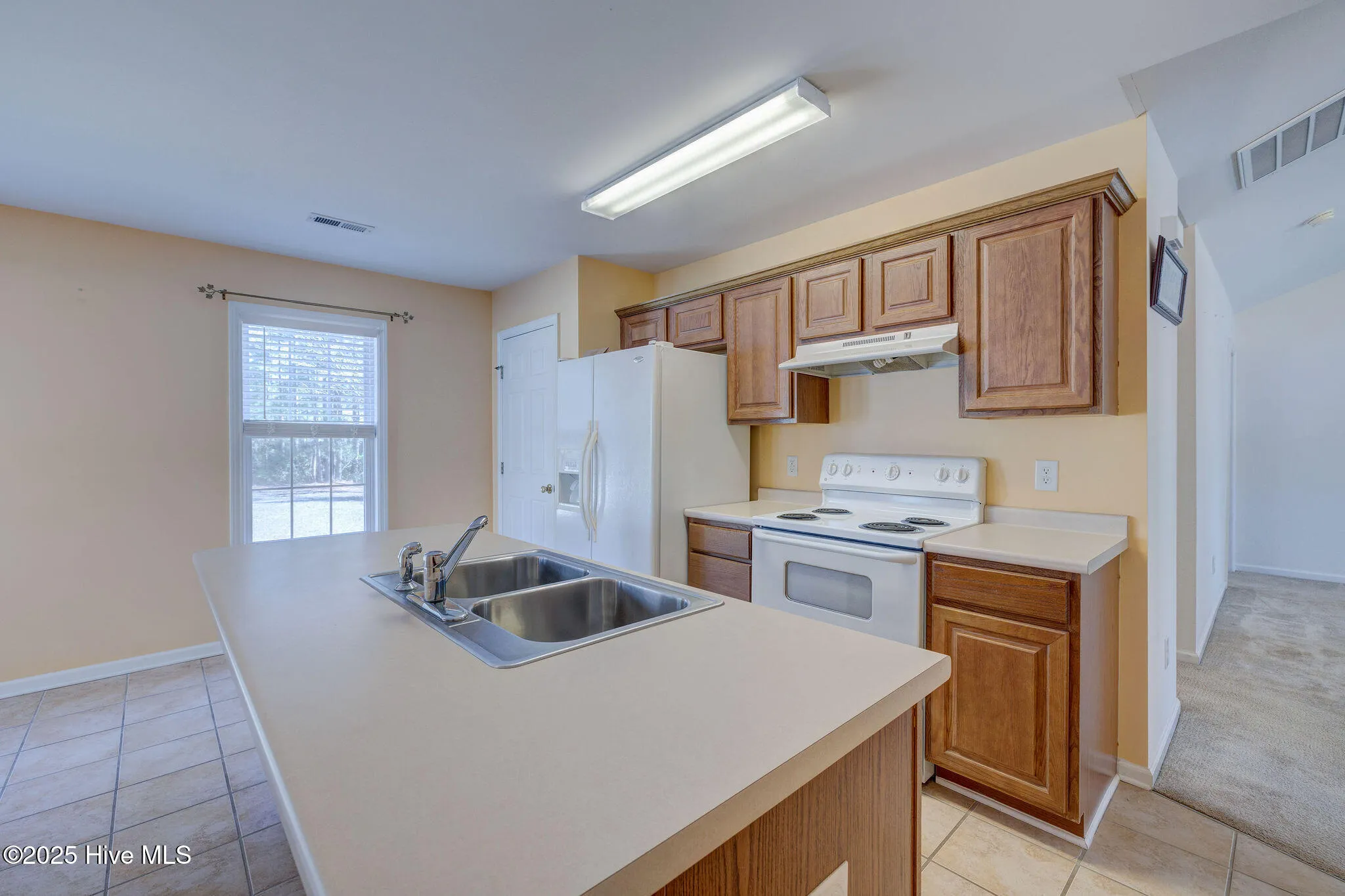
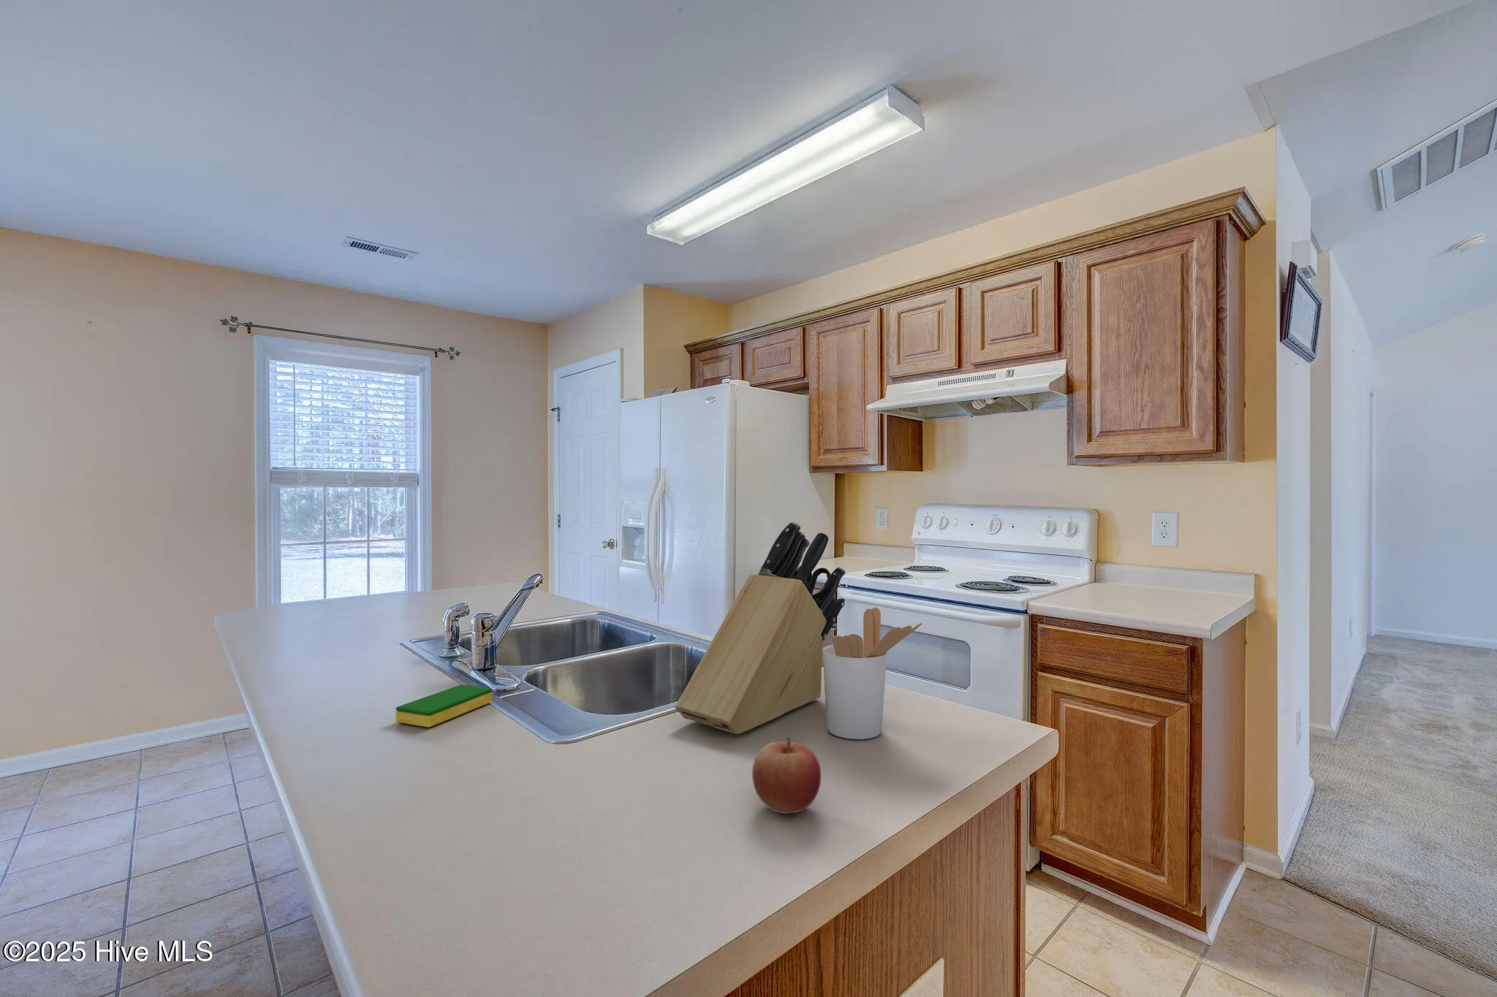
+ knife block (770, 614)
+ dish sponge (446, 704)
+ apple (786, 772)
+ utensil holder (869, 673)
